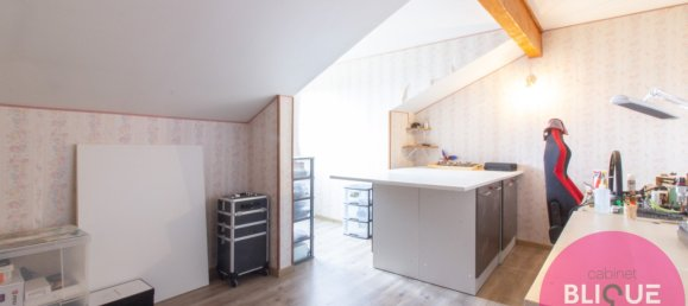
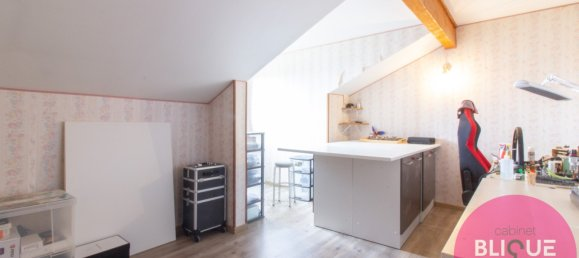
+ stool (284, 182)
